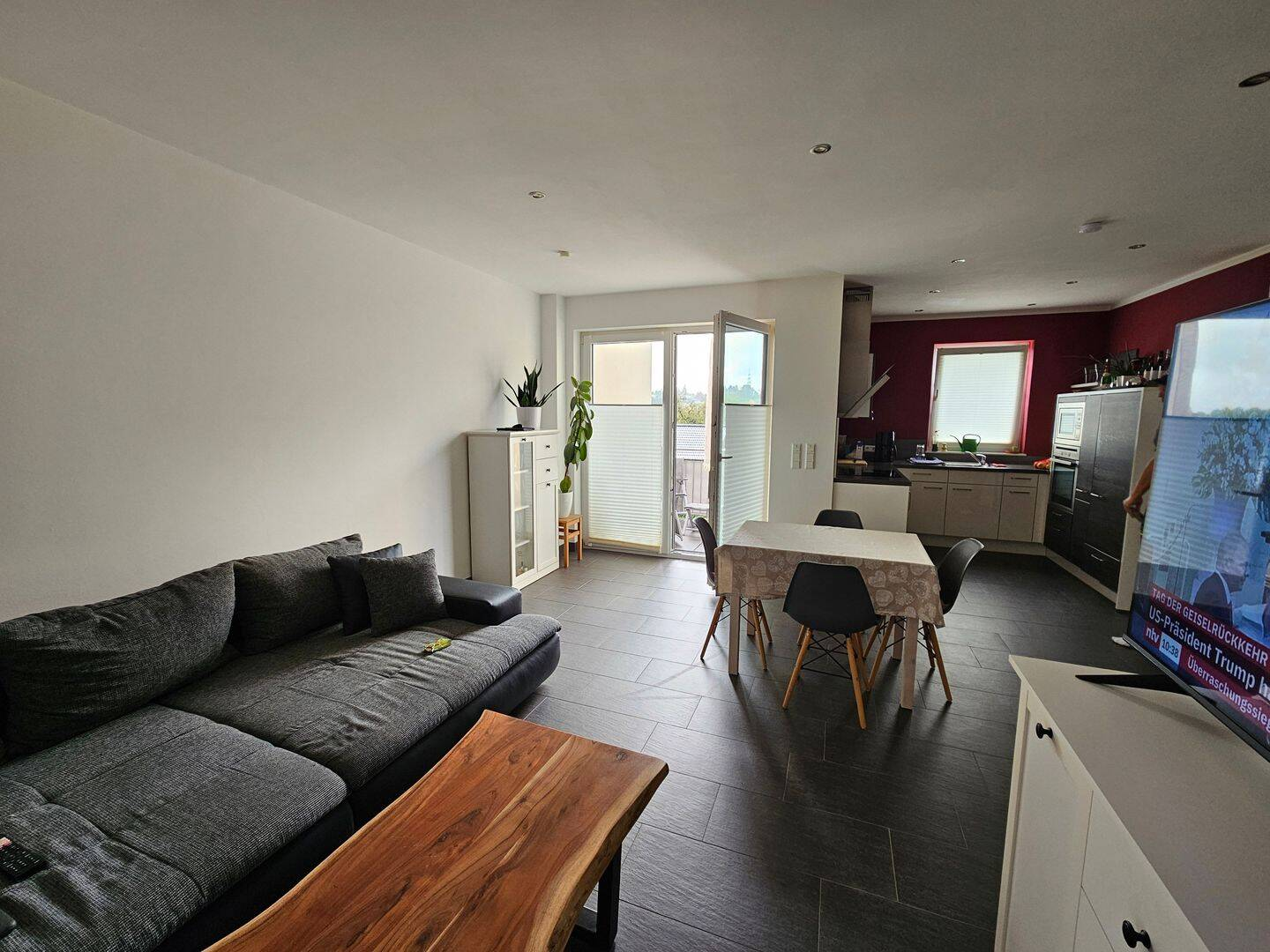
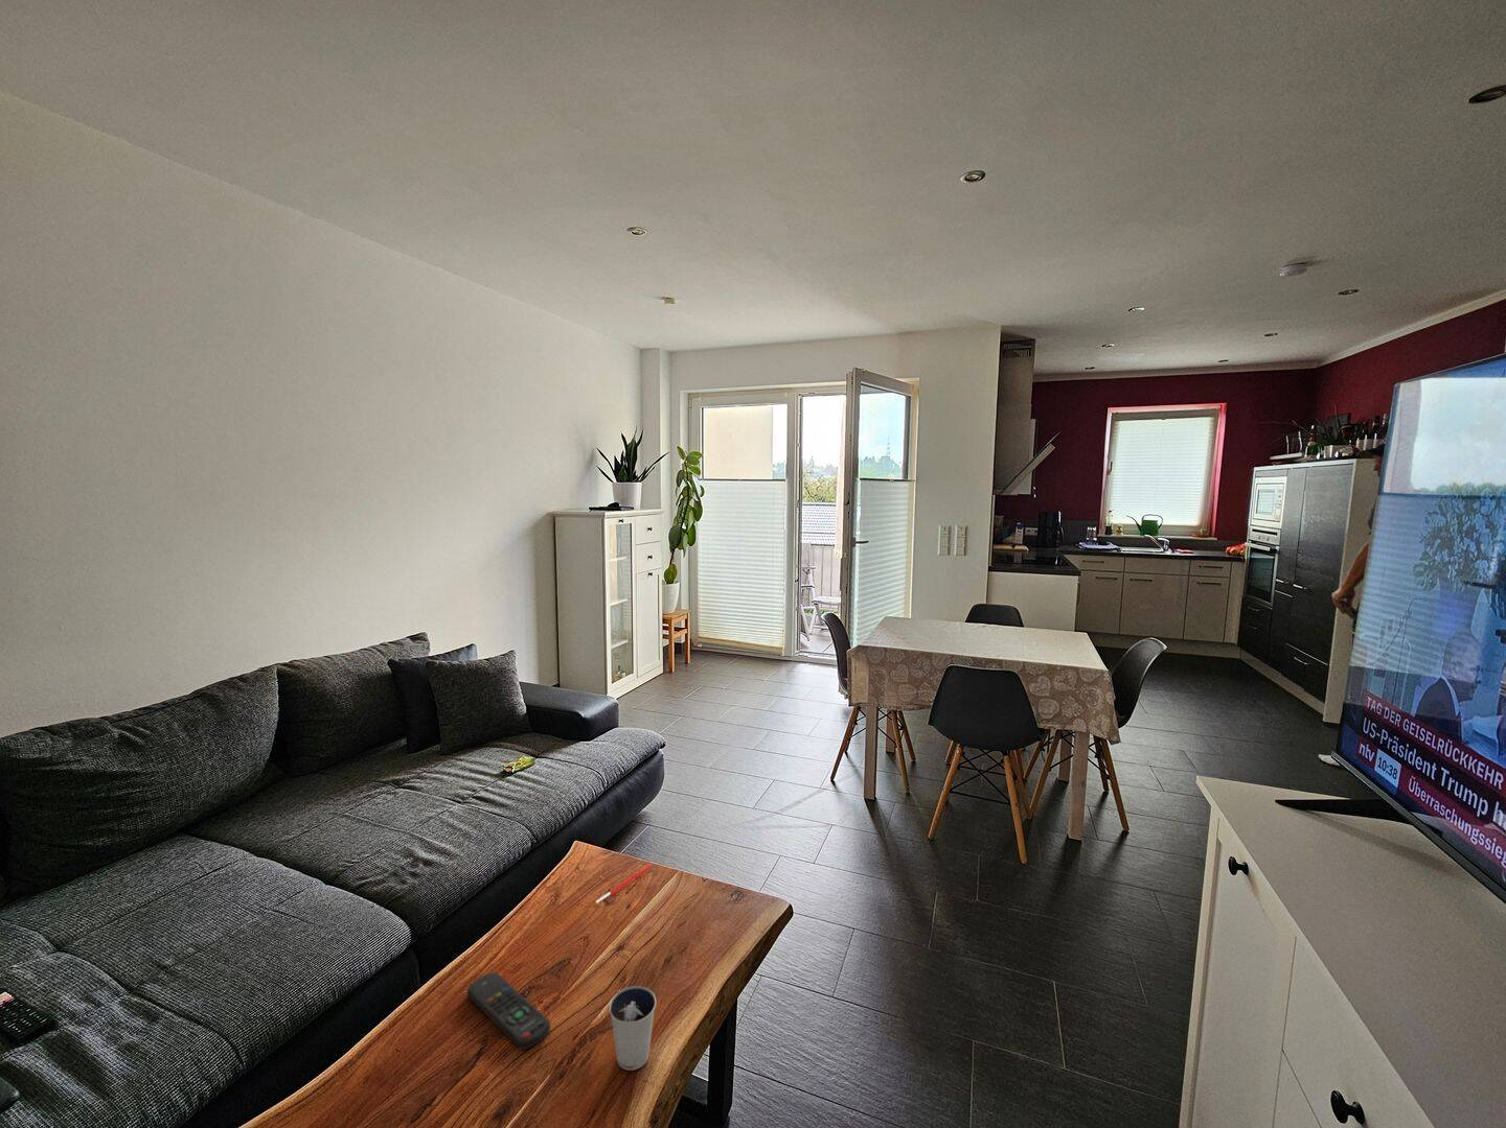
+ remote control (508, 1008)
+ candle (625, 883)
+ dixie cup (633, 1030)
